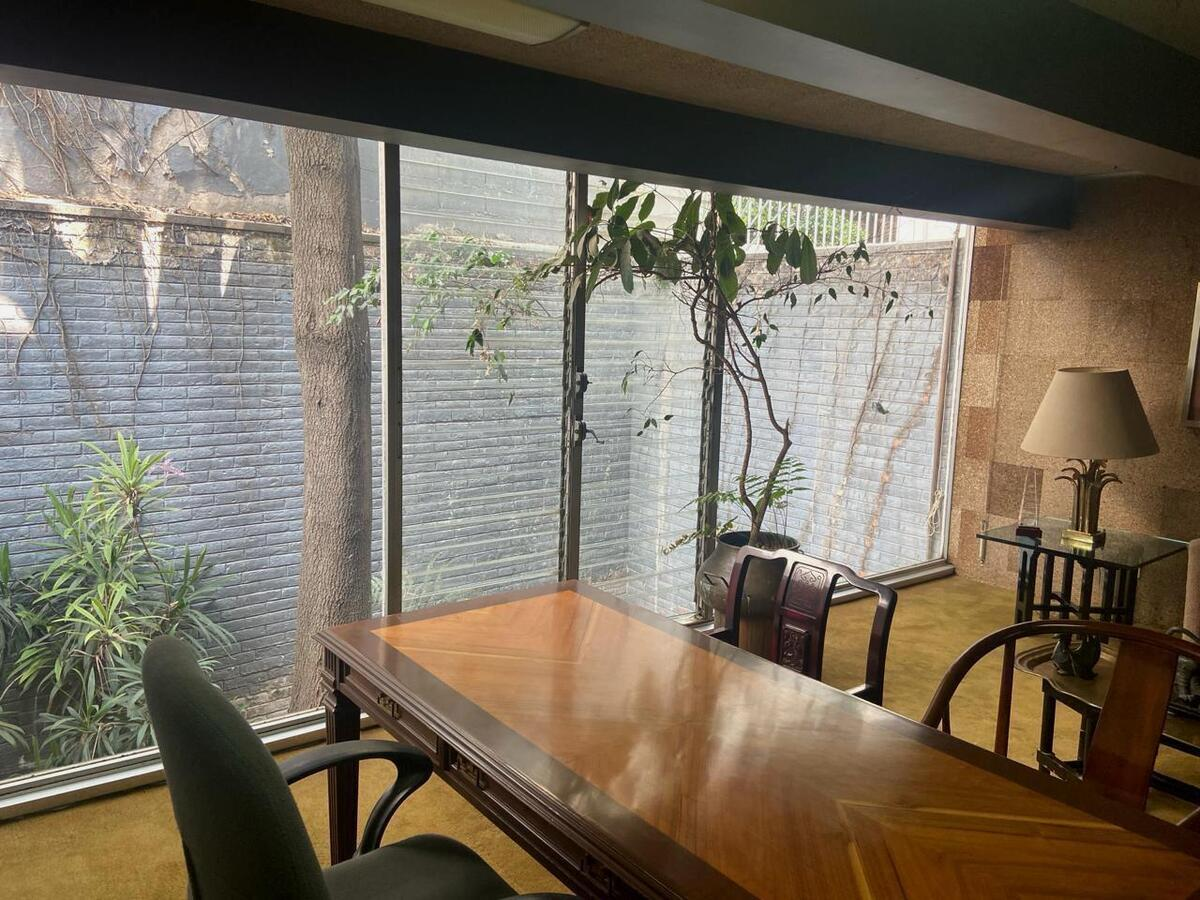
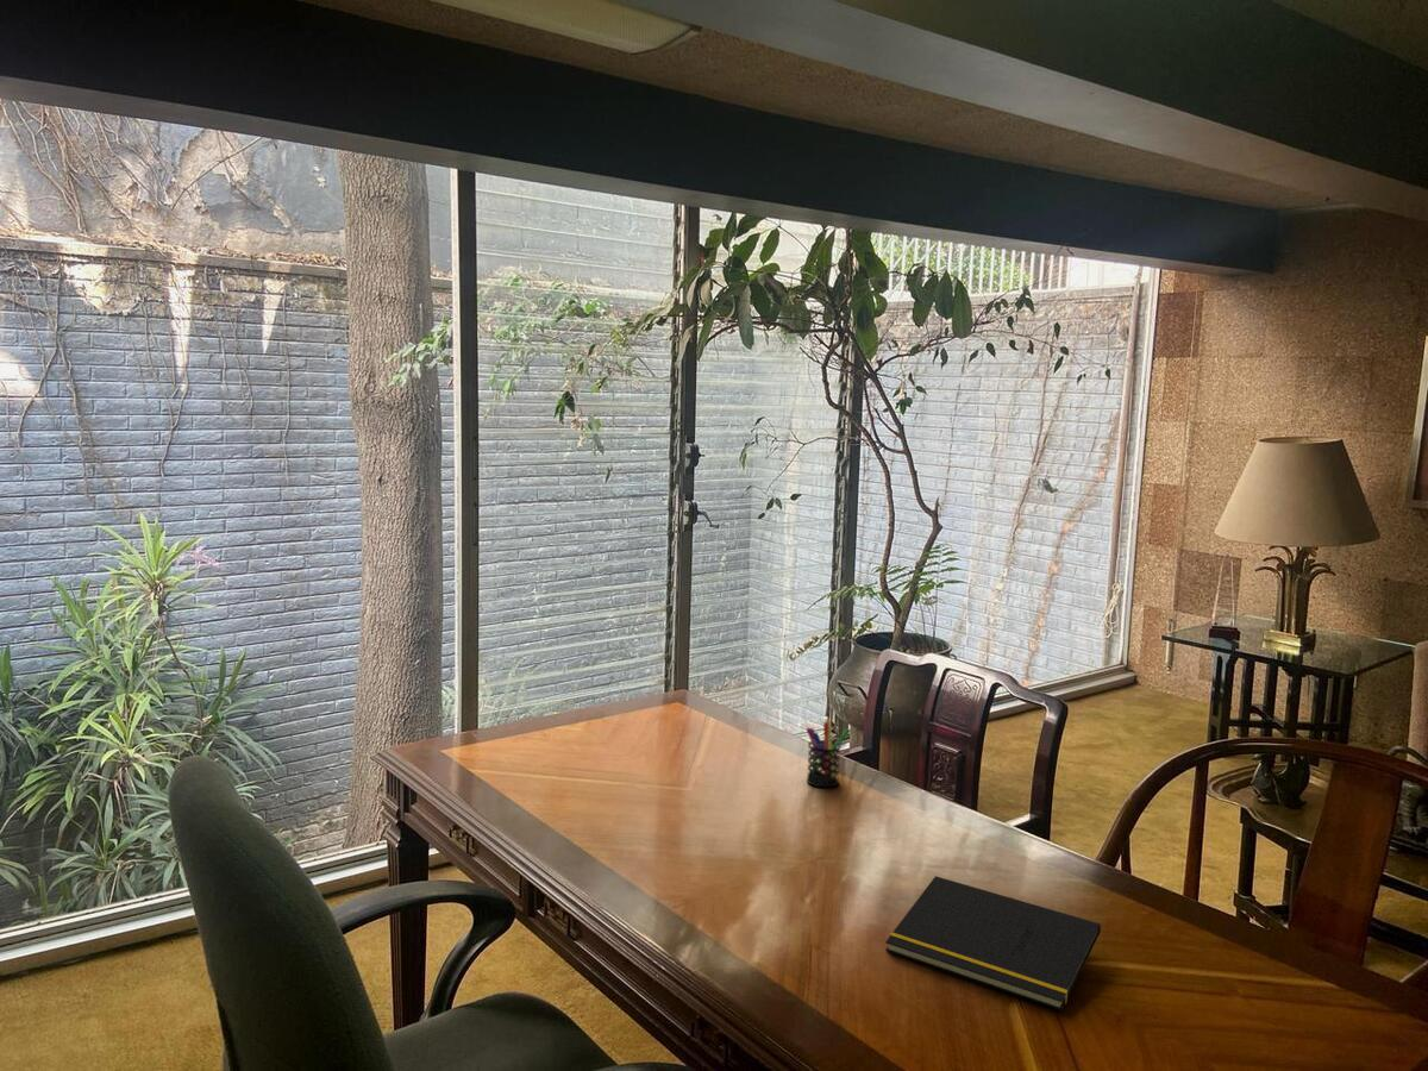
+ notepad (992, 937)
+ pen holder (827, 750)
